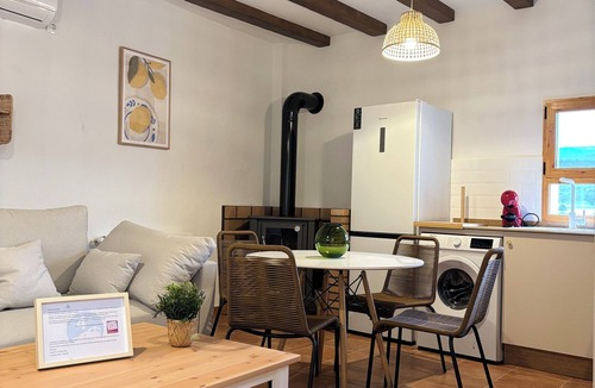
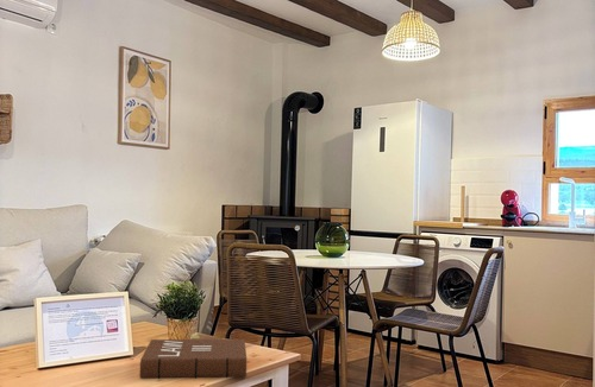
+ book (195, 357)
